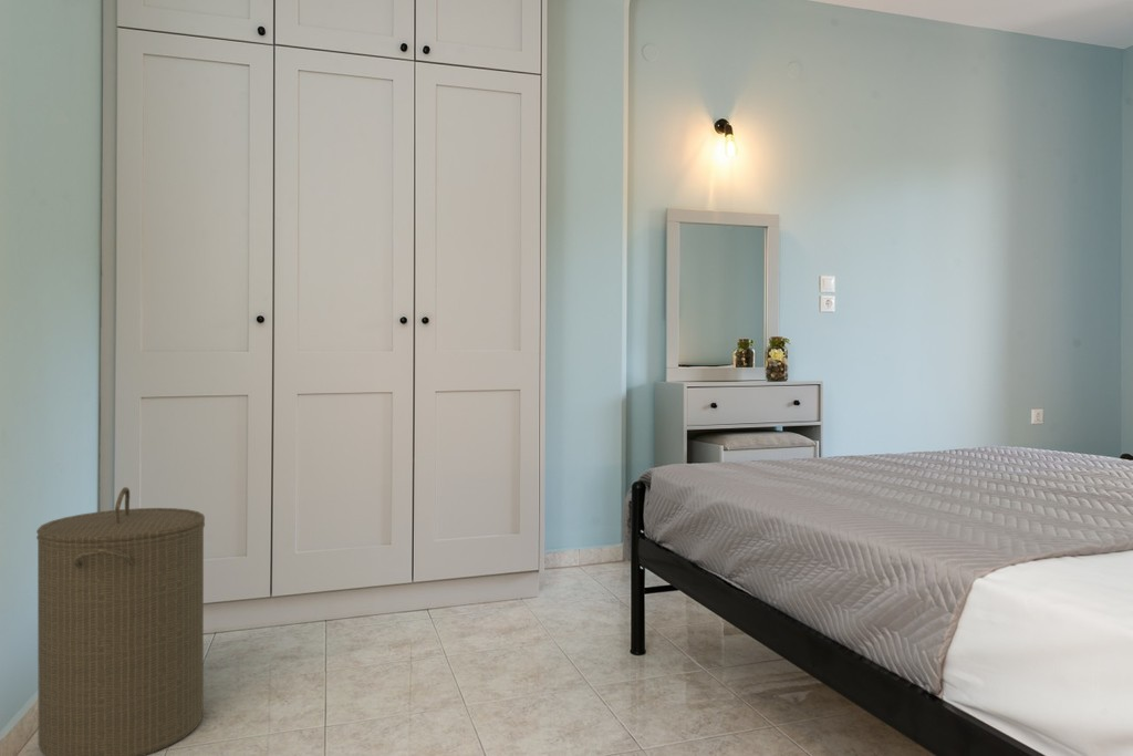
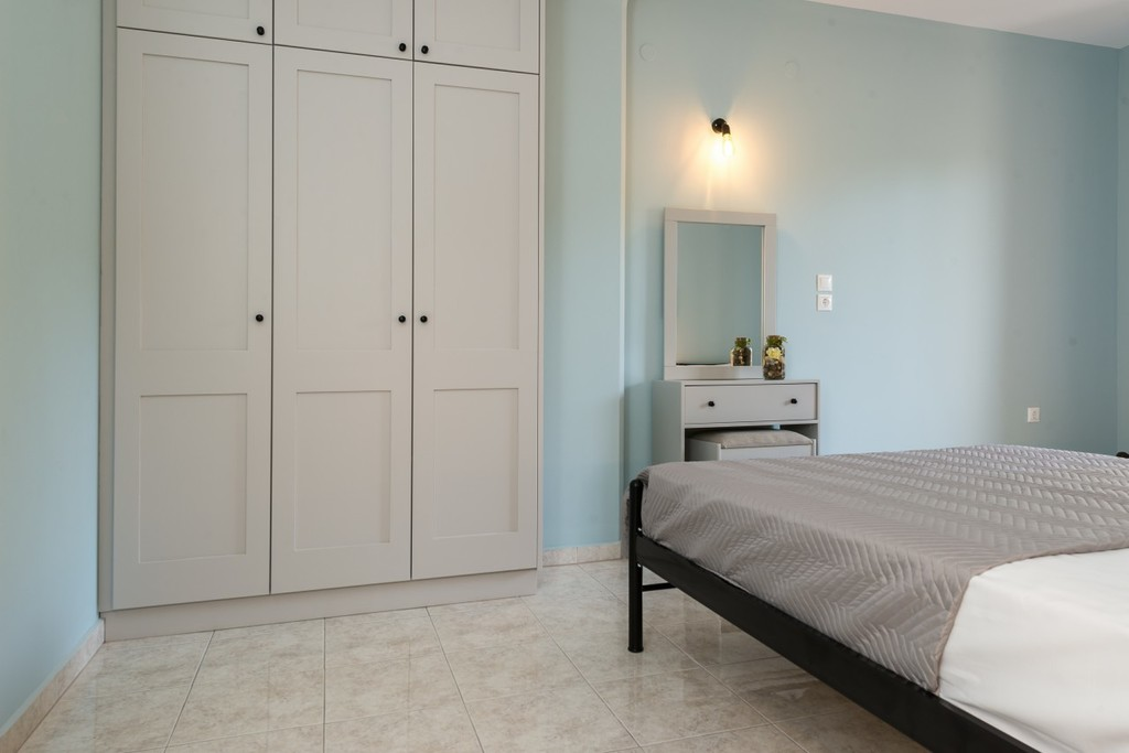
- laundry hamper (124, 609)
